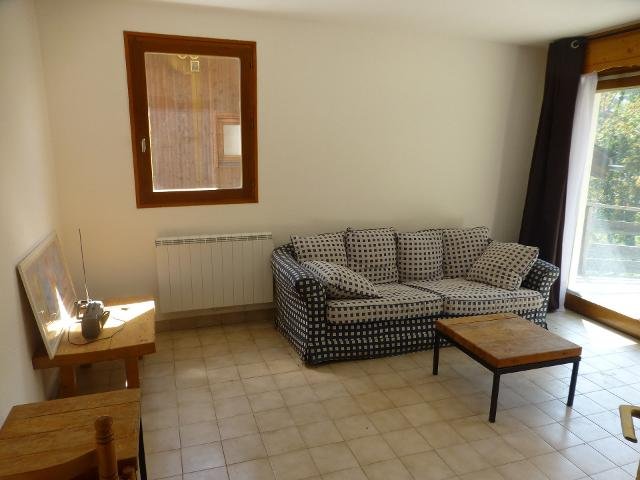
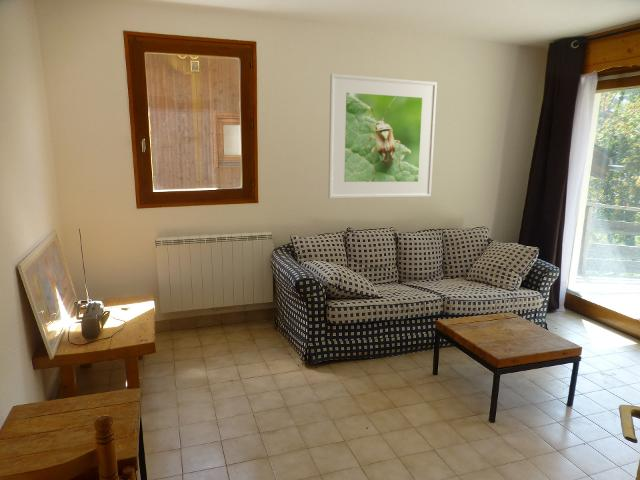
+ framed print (383, 139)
